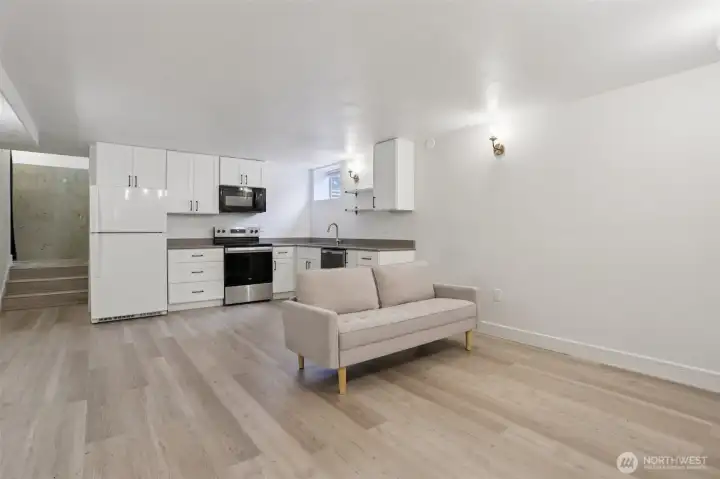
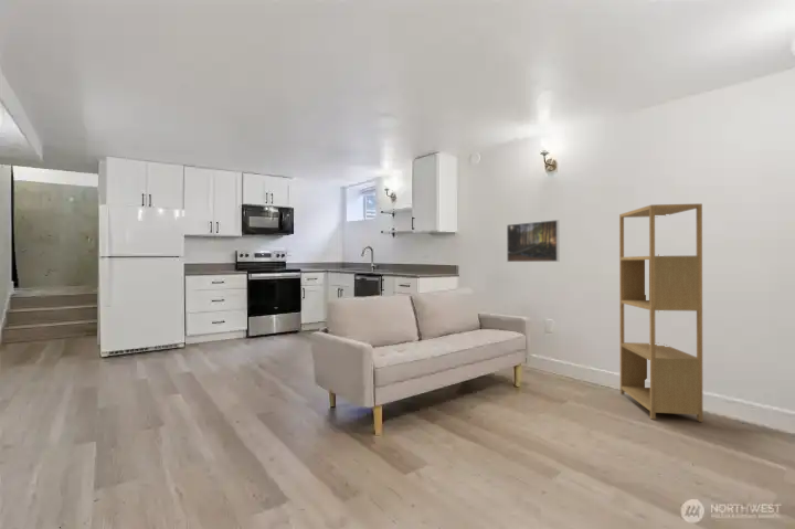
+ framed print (531, 242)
+ shelving unit (657, 307)
